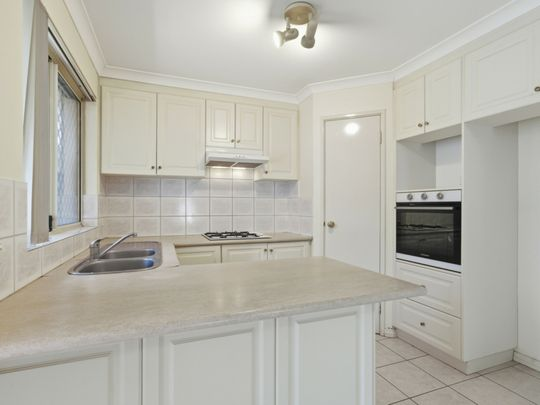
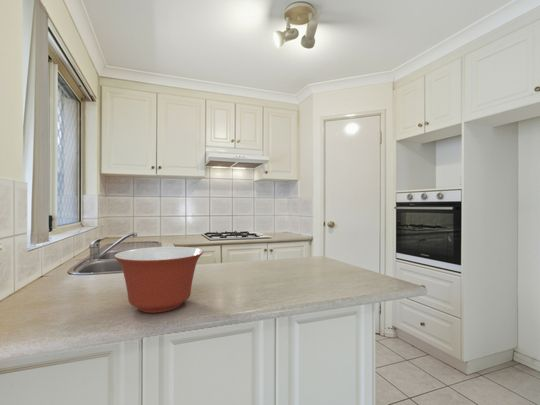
+ mixing bowl (160, 278)
